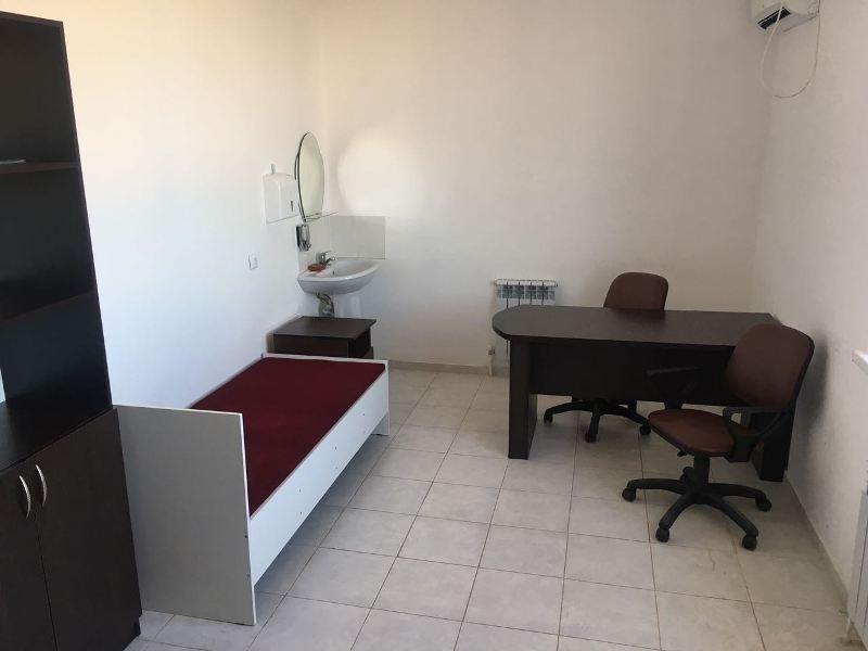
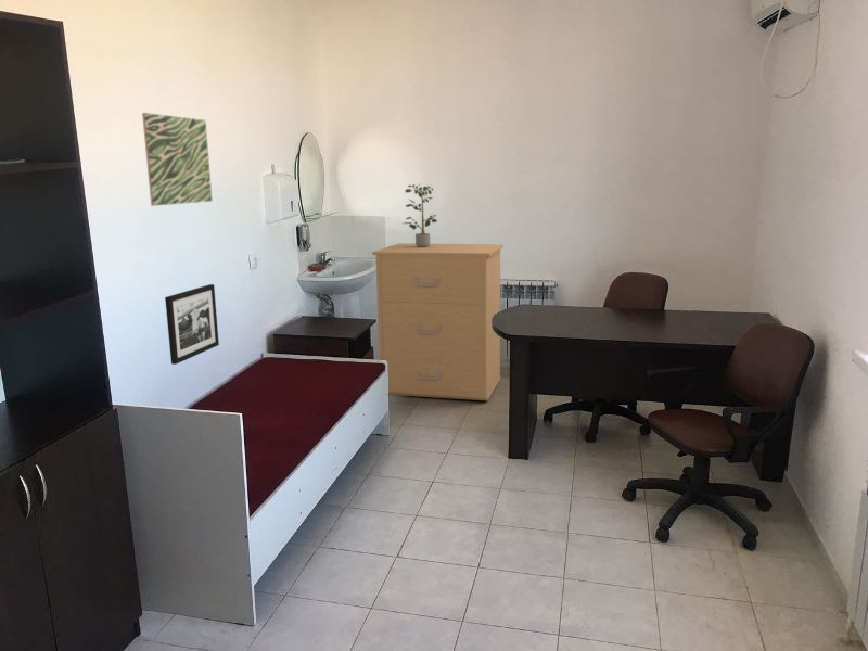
+ filing cabinet (441, 318)
+ picture frame (193, 322)
+ potted plant (420, 210)
+ wall art (179, 161)
